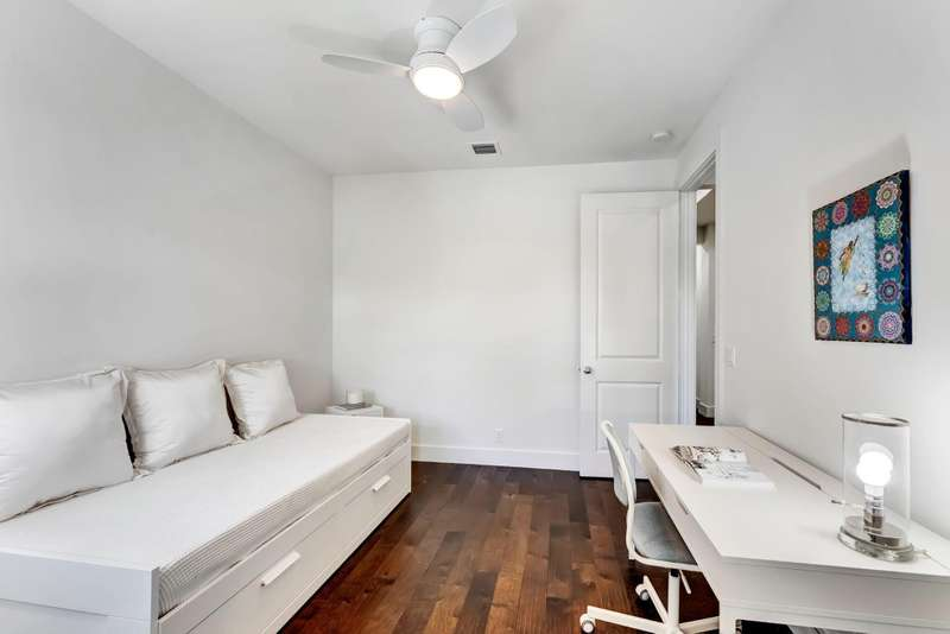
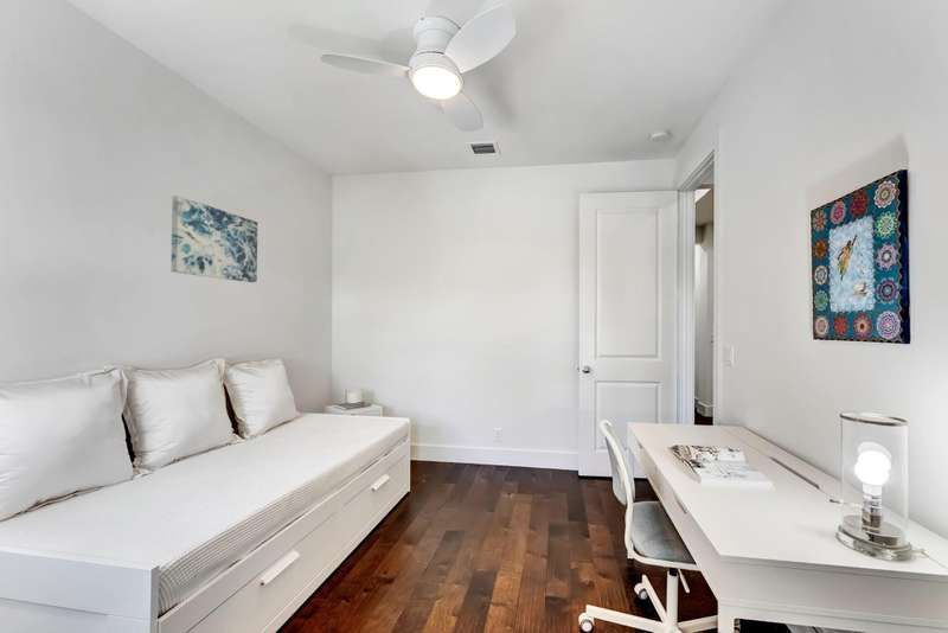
+ wall art (218, 244)
